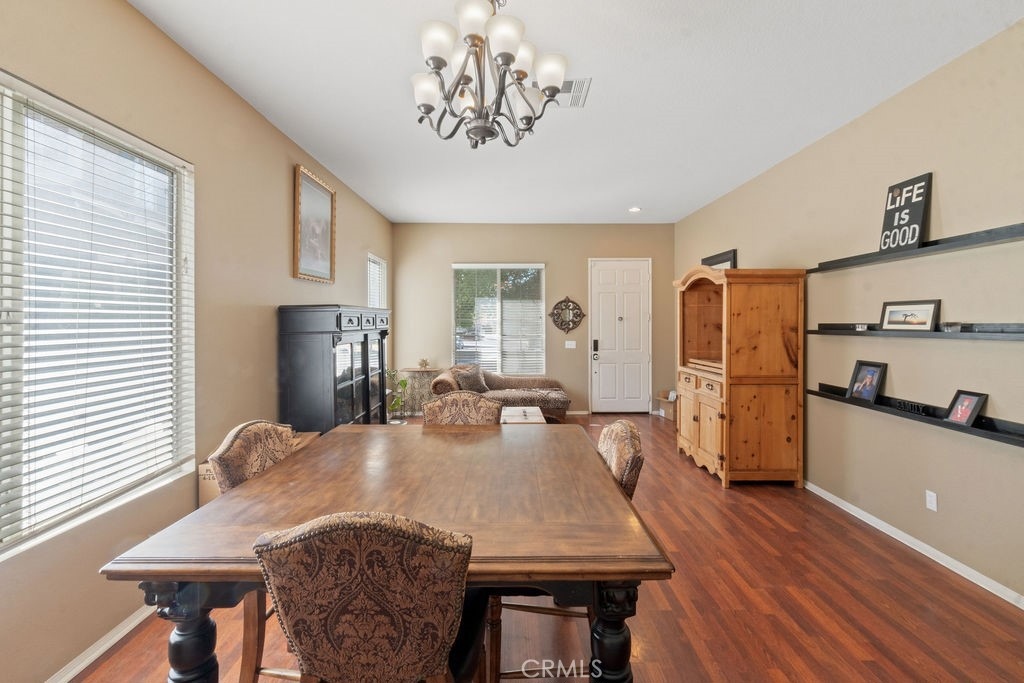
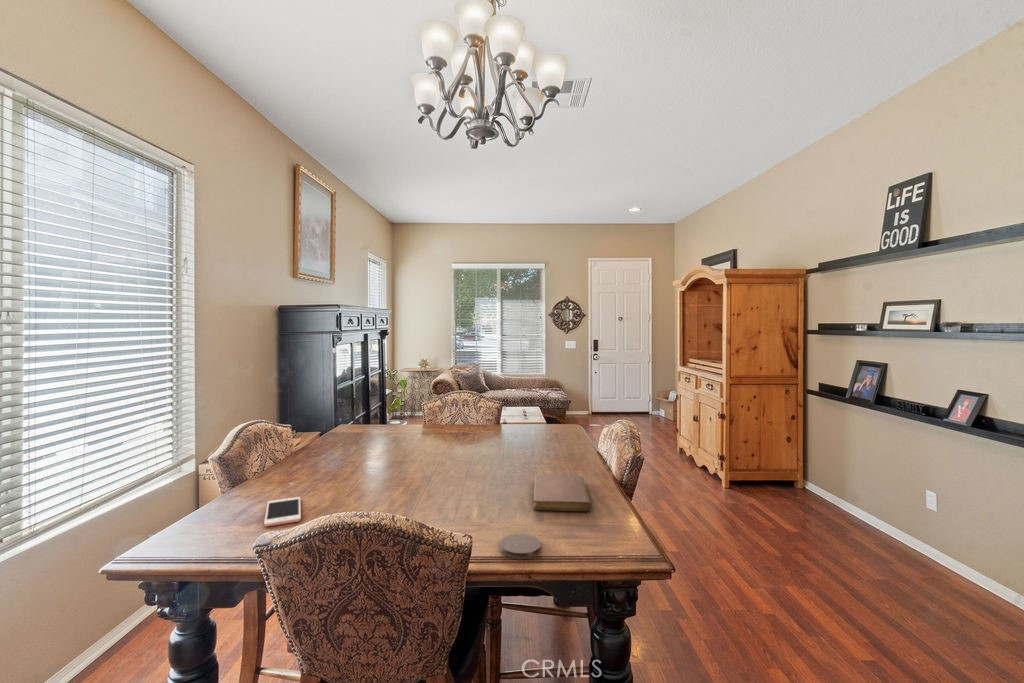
+ notebook (560, 491)
+ cell phone (283, 510)
+ coaster (520, 545)
